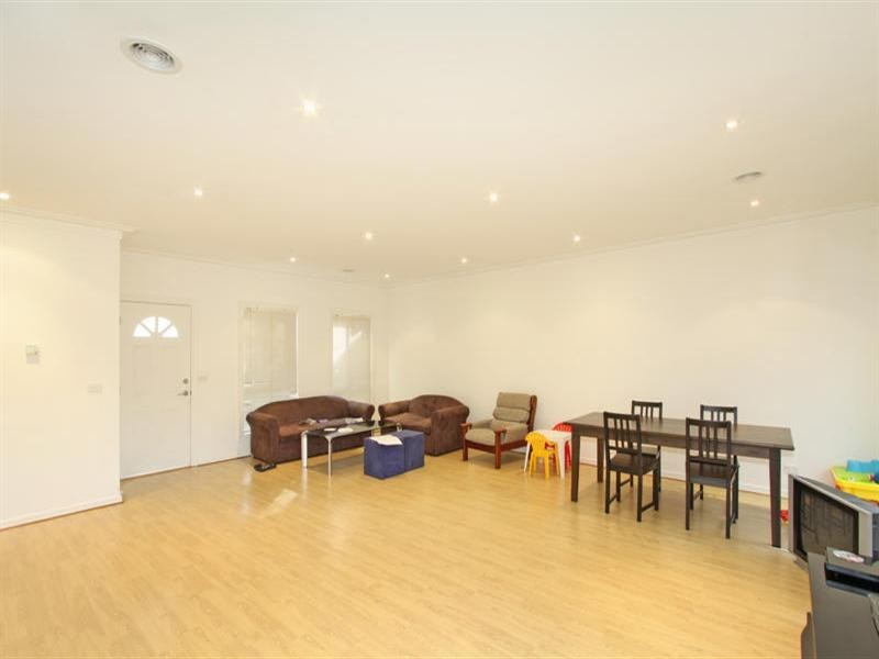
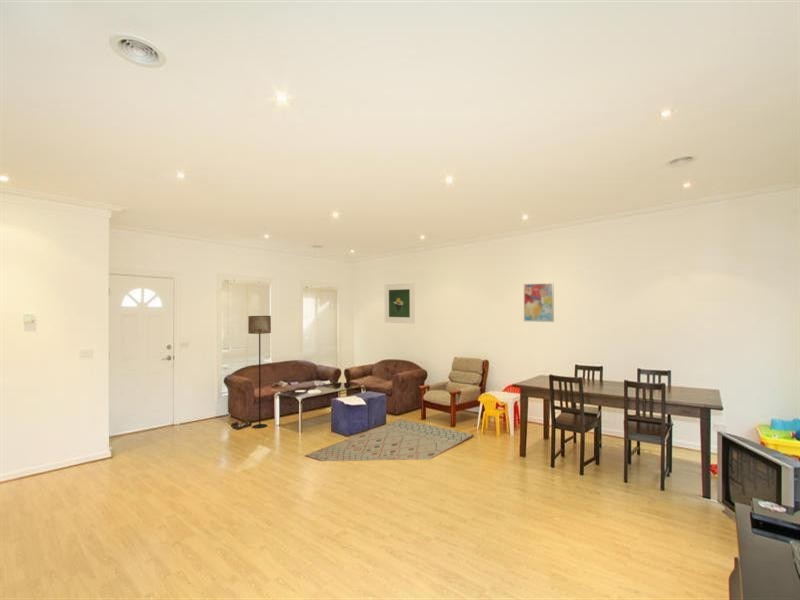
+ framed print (399, 303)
+ rug (395, 444)
+ floor lamp (259, 371)
+ wall art (538, 302)
